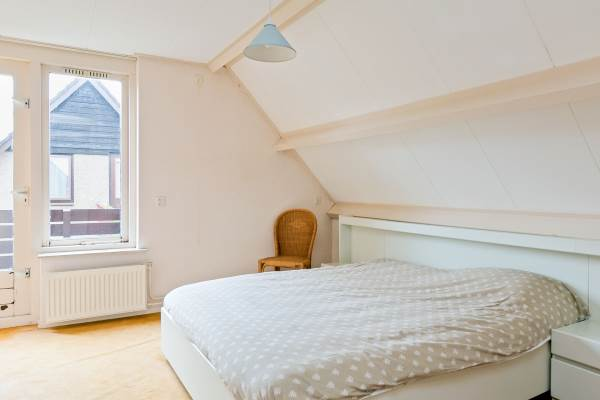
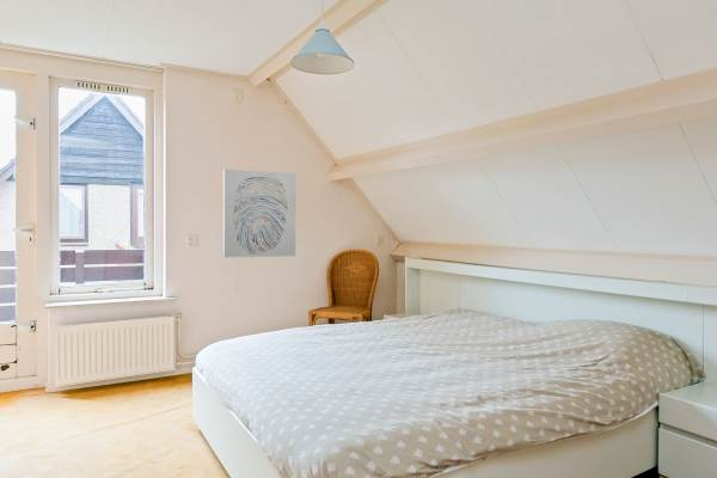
+ wall art (261, 214)
